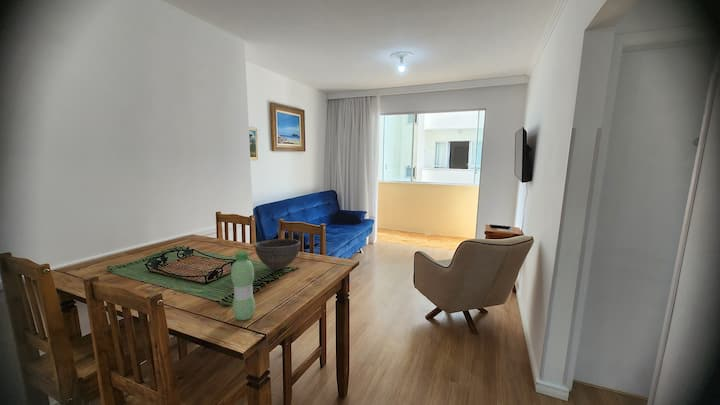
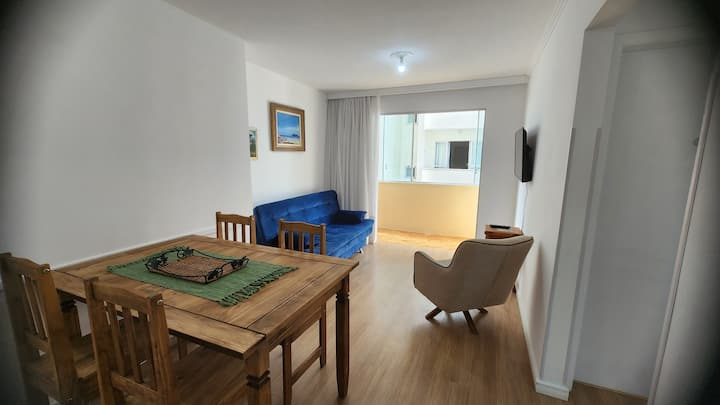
- bowl (278, 254)
- water bottle (243, 285)
